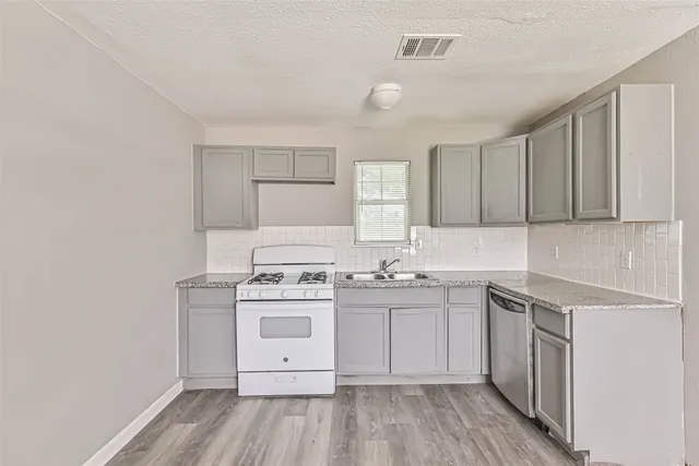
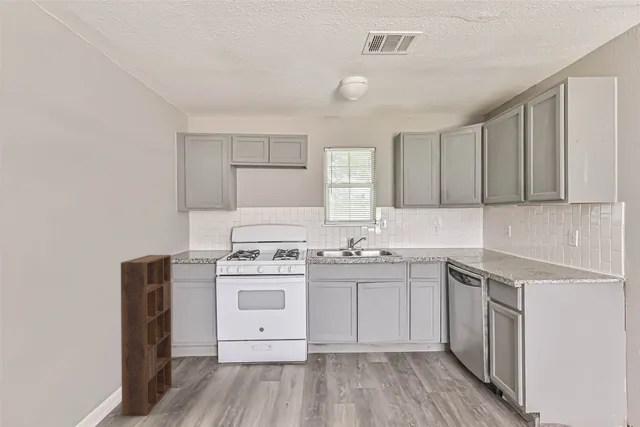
+ spice rack (147, 329)
